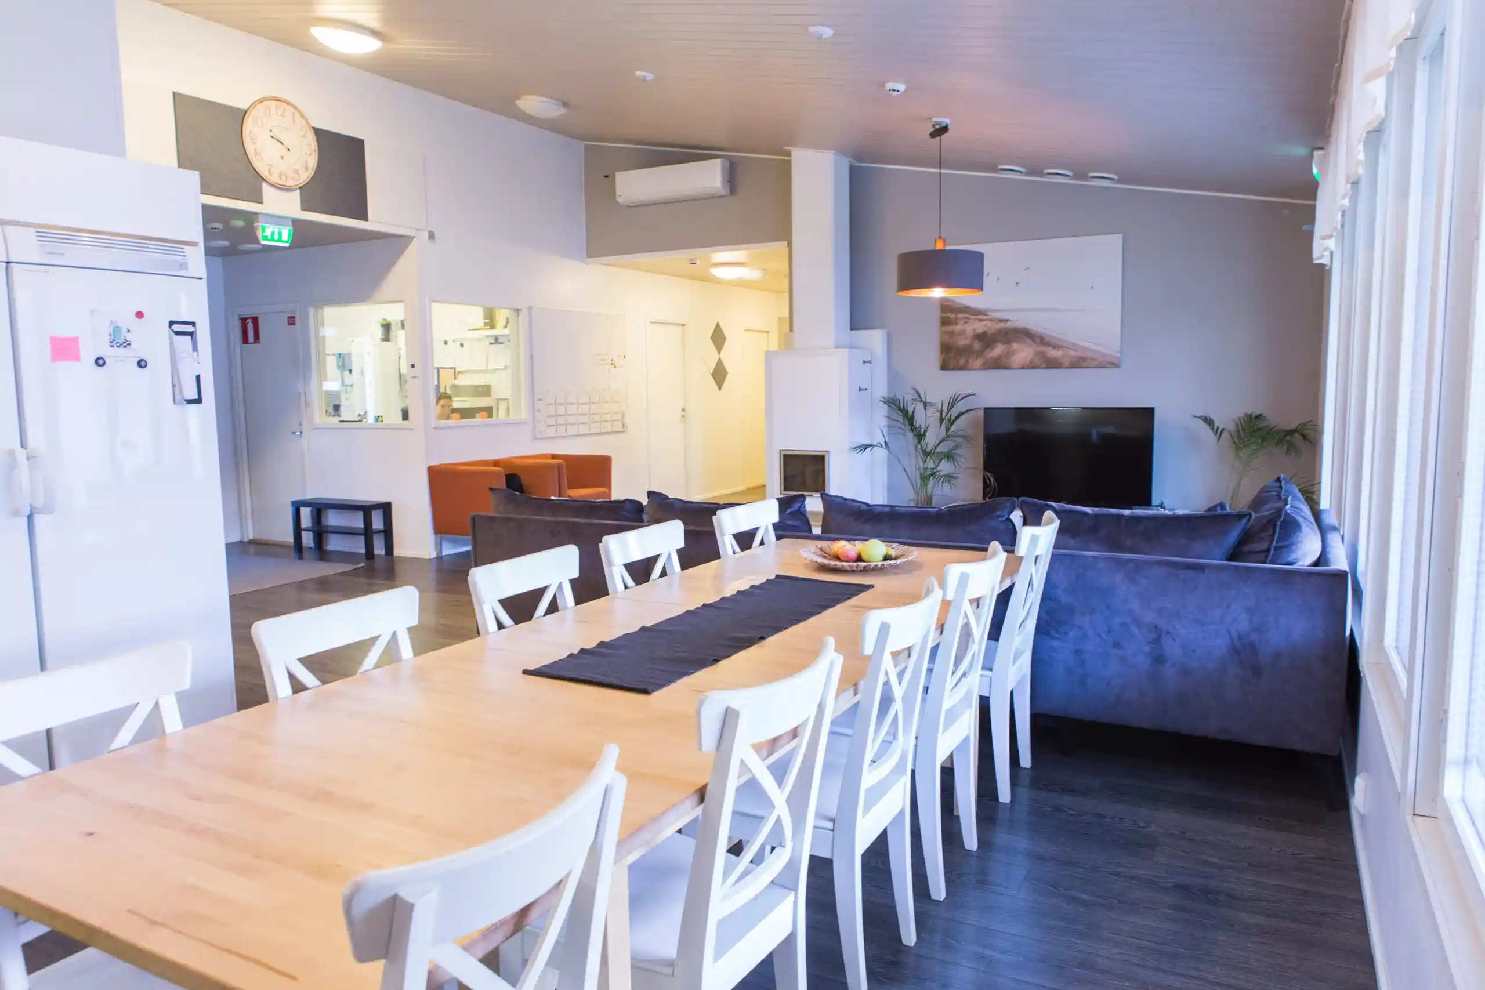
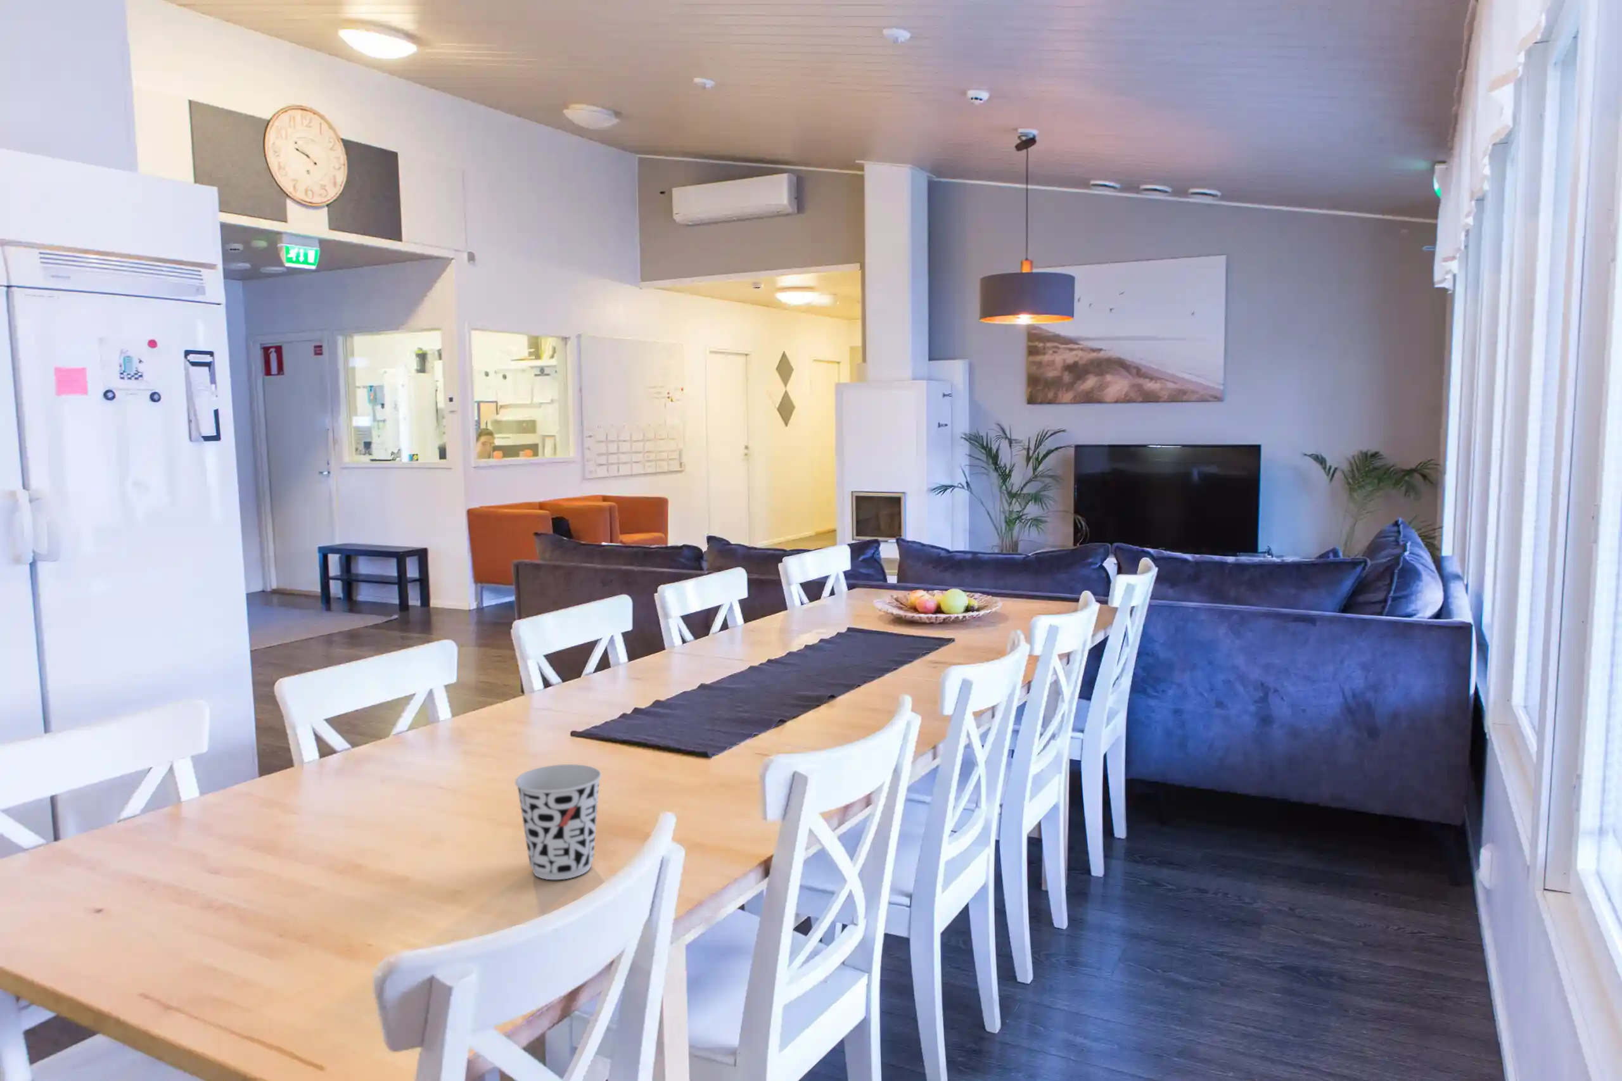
+ cup (560, 823)
